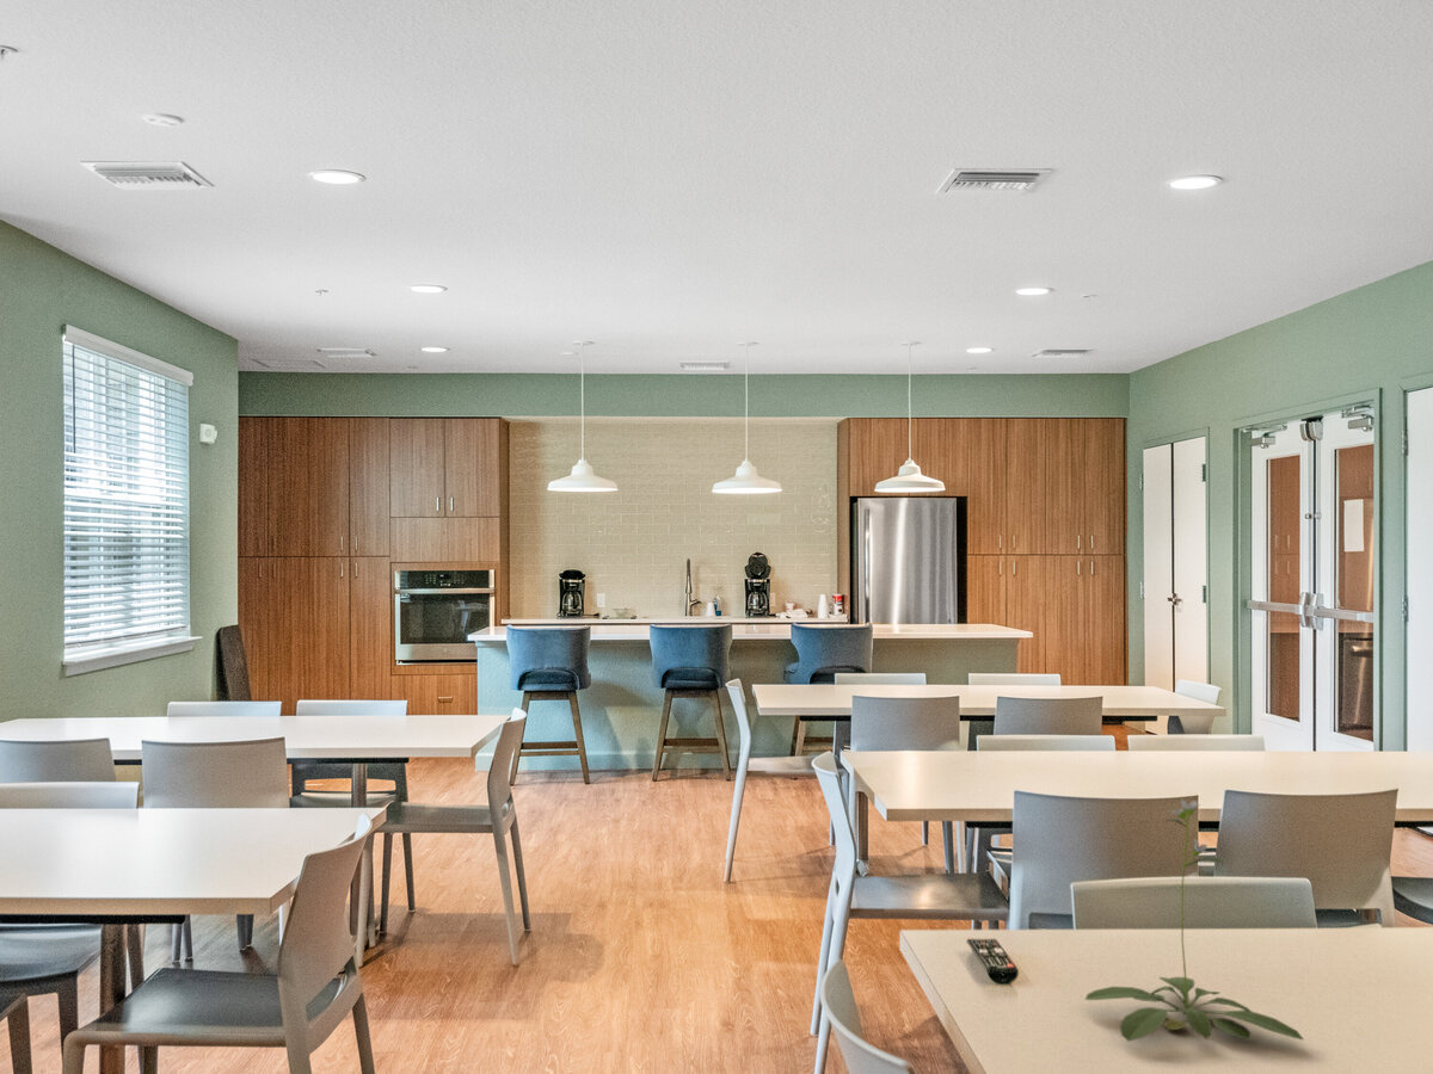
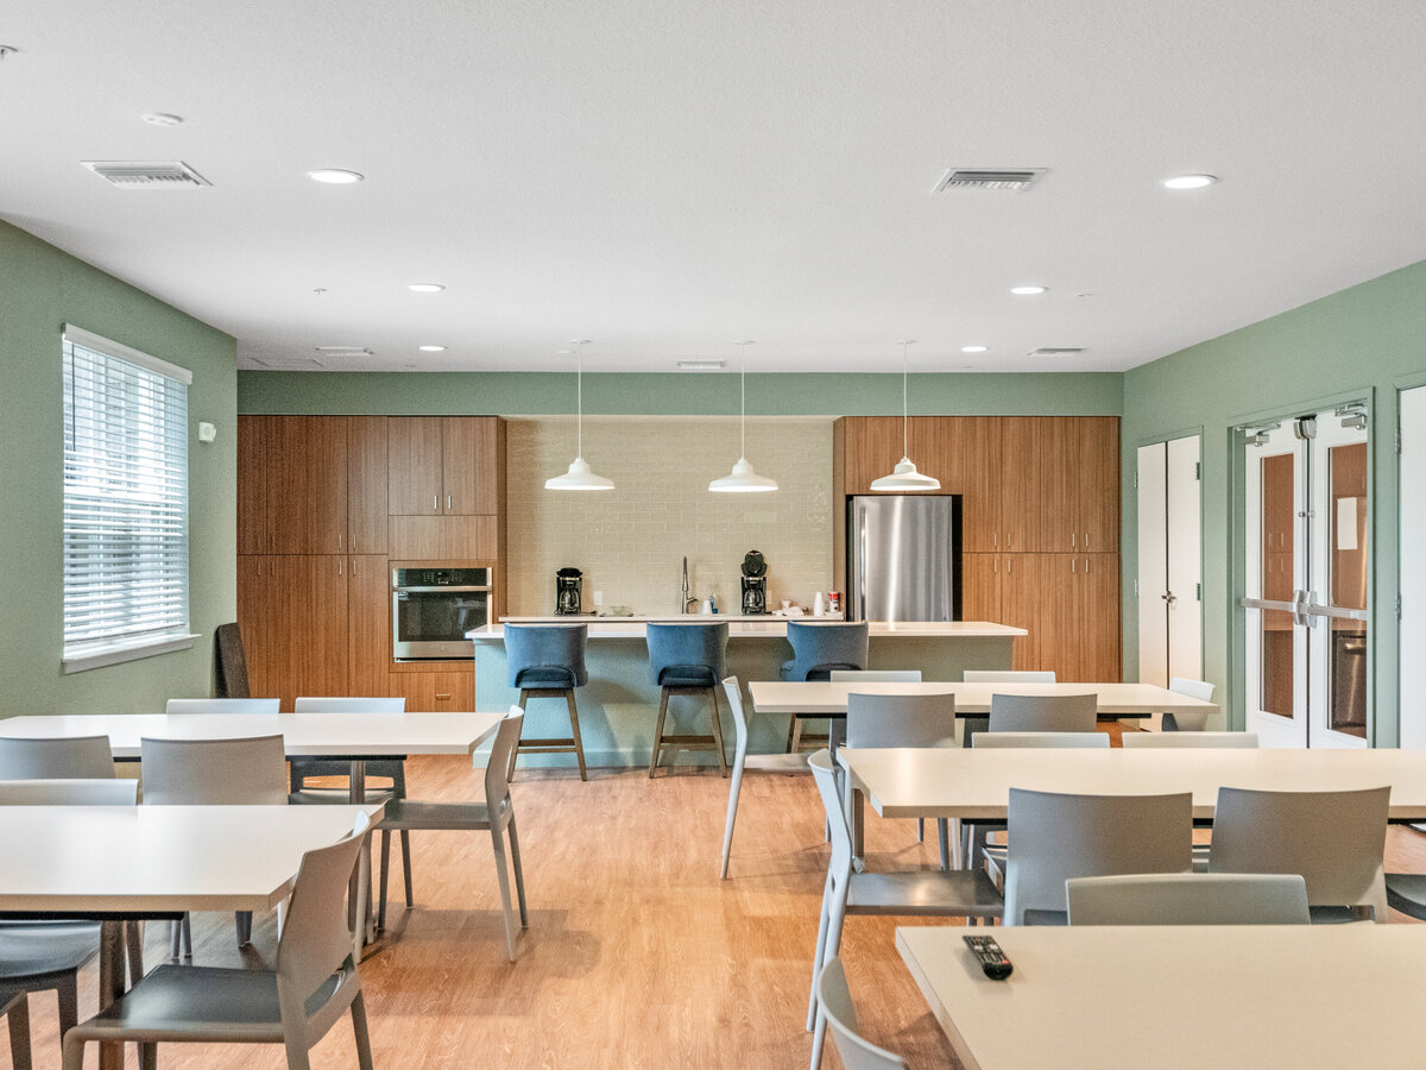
- plant (1182, 915)
